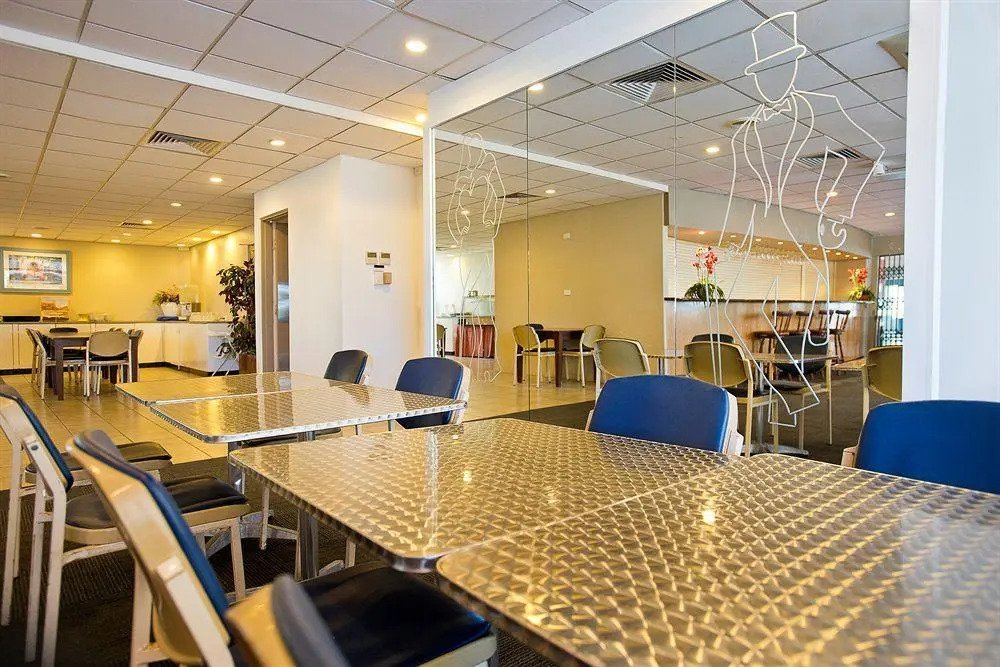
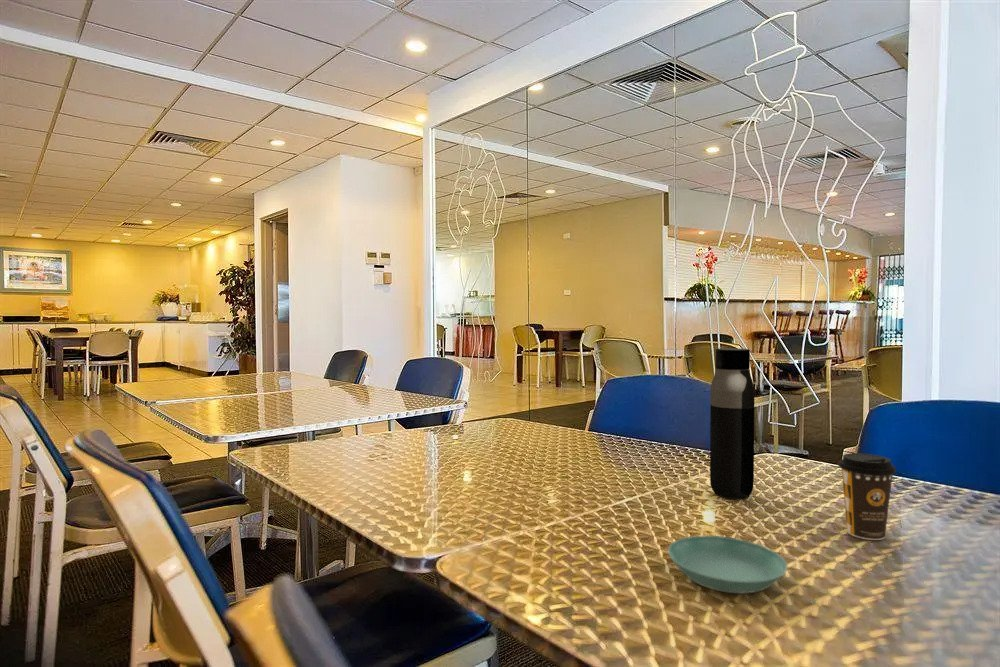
+ coffee cup (866, 495)
+ water bottle (732, 421)
+ saucer (725, 565)
